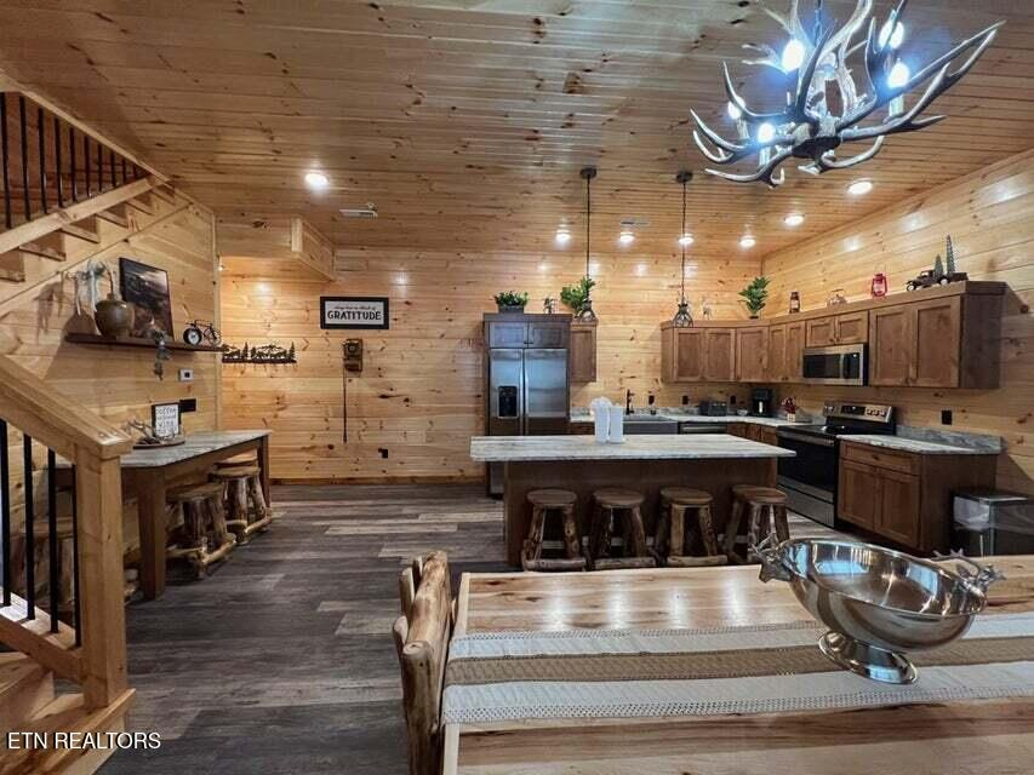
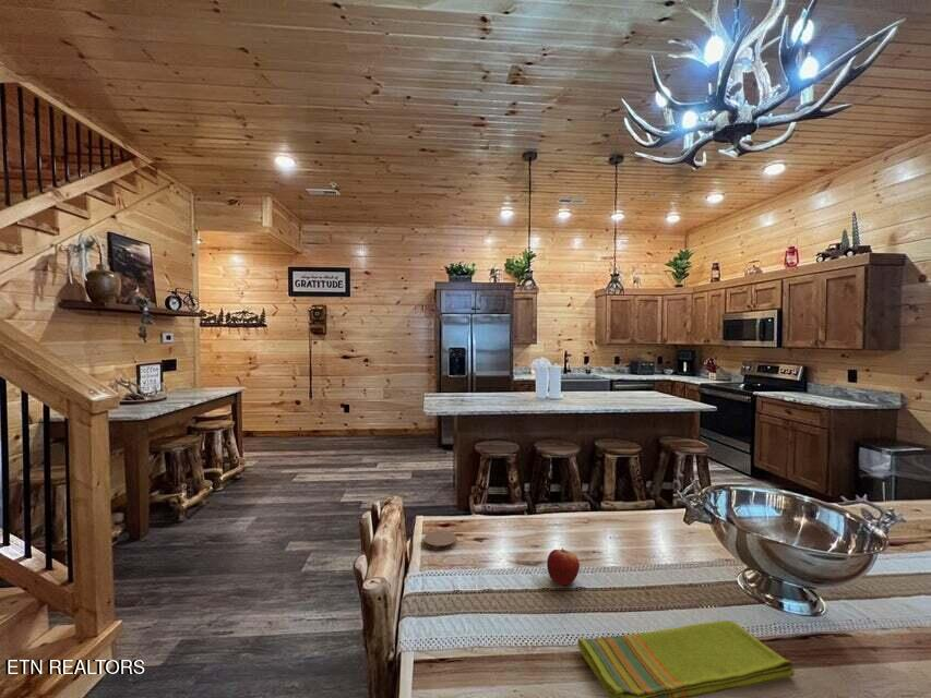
+ fruit (562, 565)
+ dish towel (680, 654)
+ coaster (440, 540)
